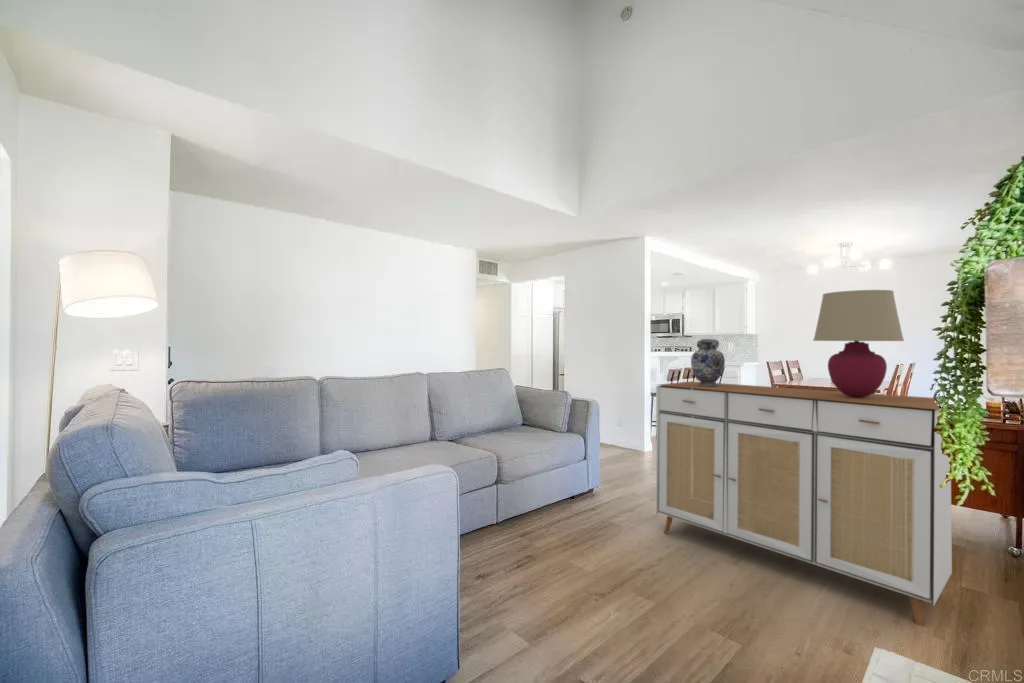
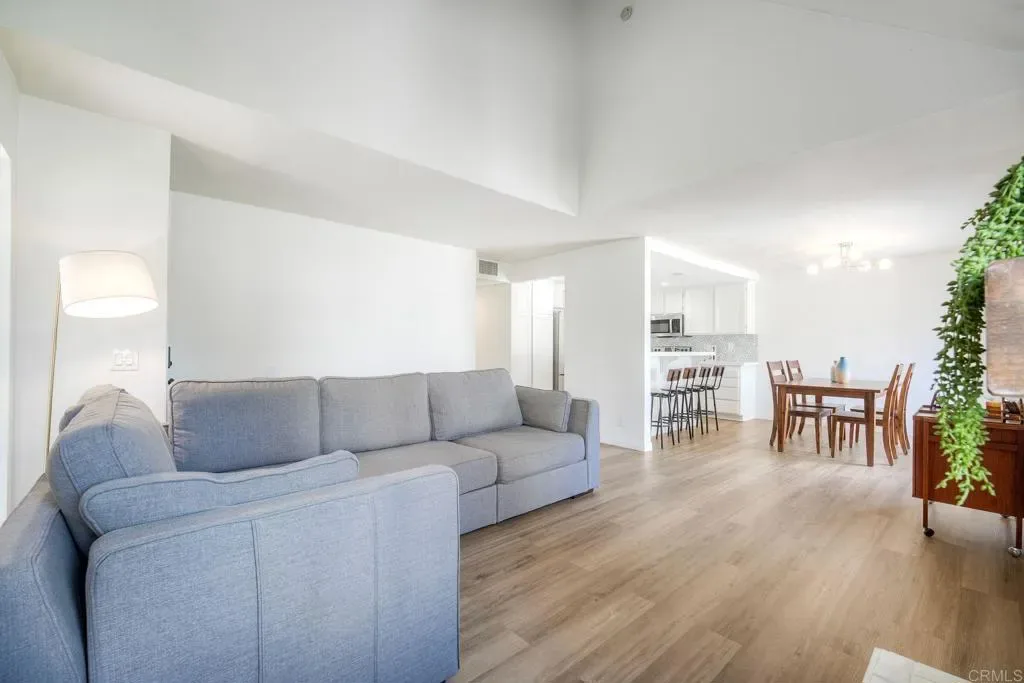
- table lamp (856, 344)
- sideboard (782, 474)
- decorative vase (707, 361)
